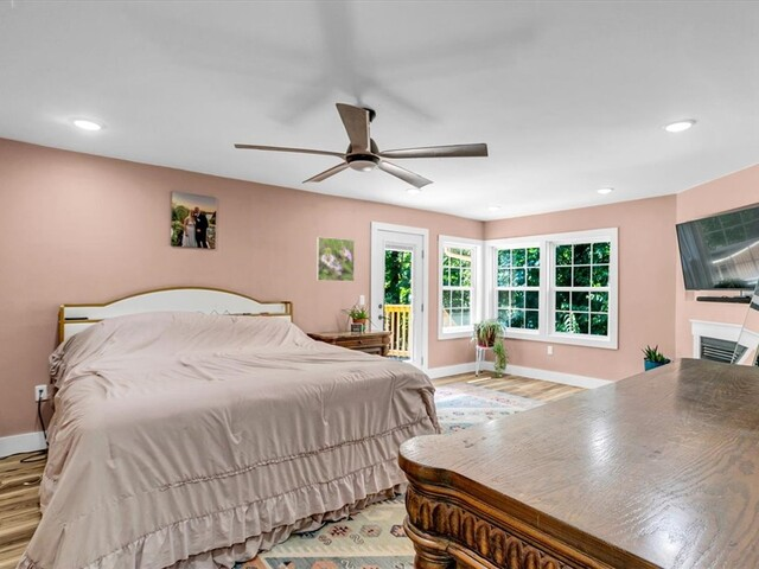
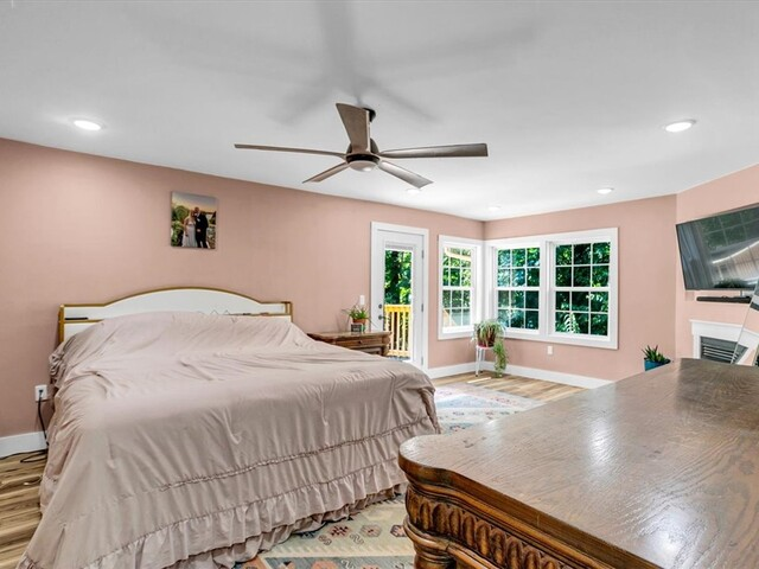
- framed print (336, 260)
